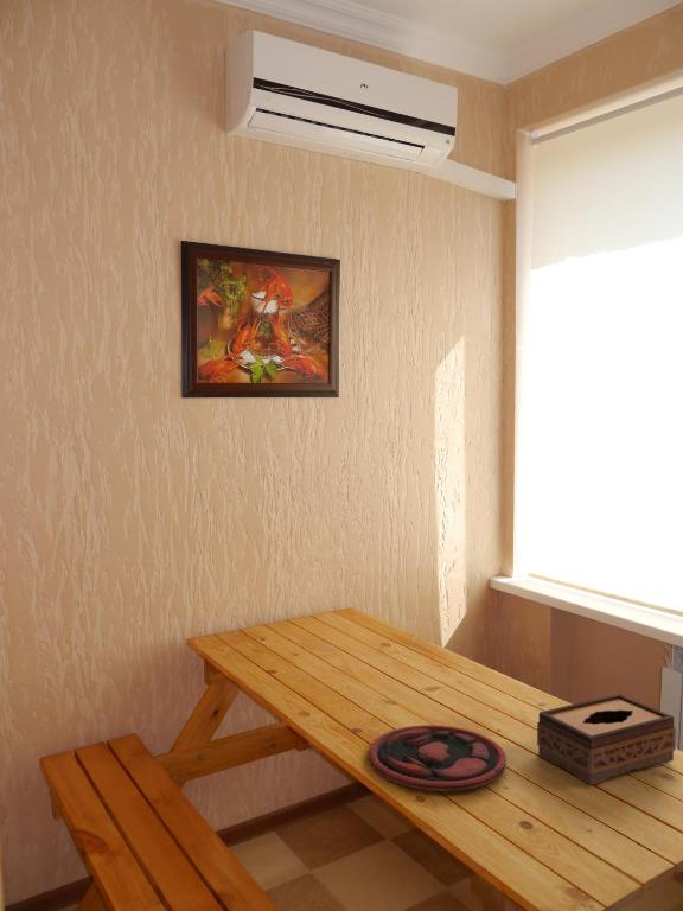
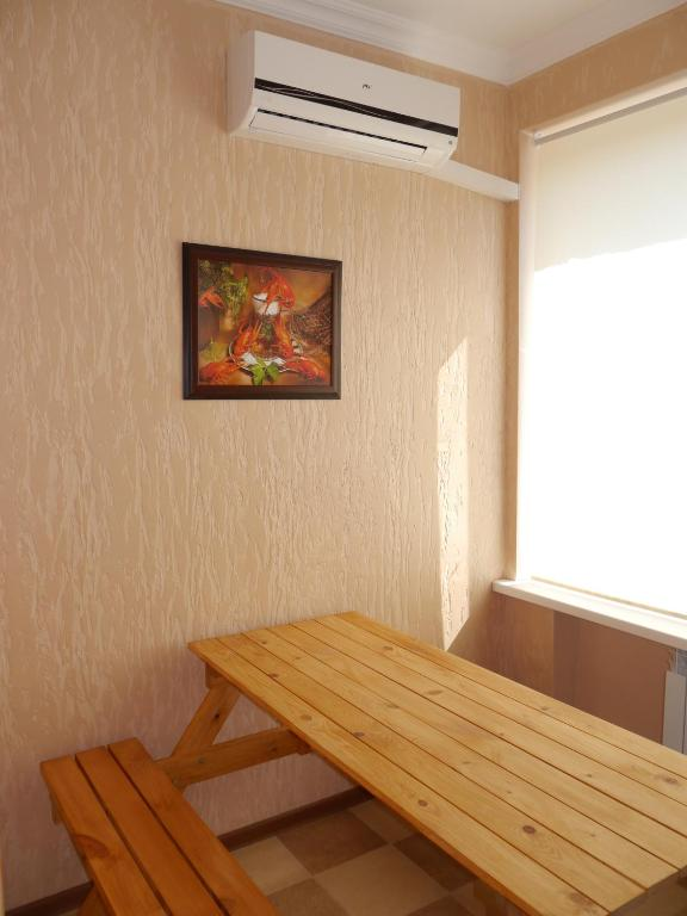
- plate (436, 754)
- tissue box (605, 735)
